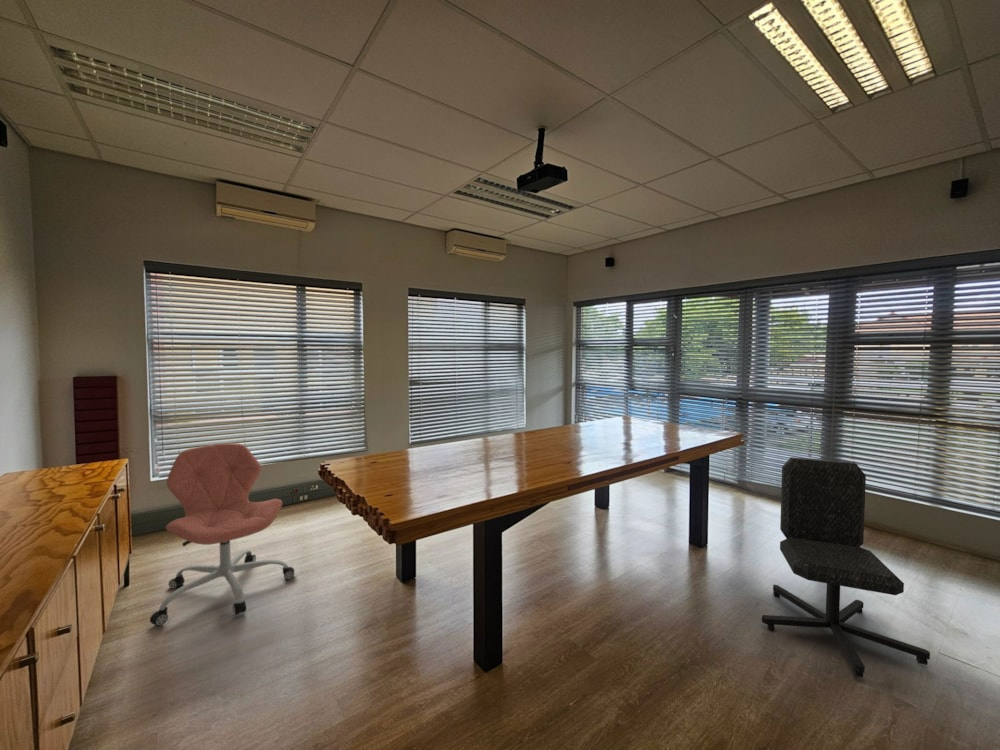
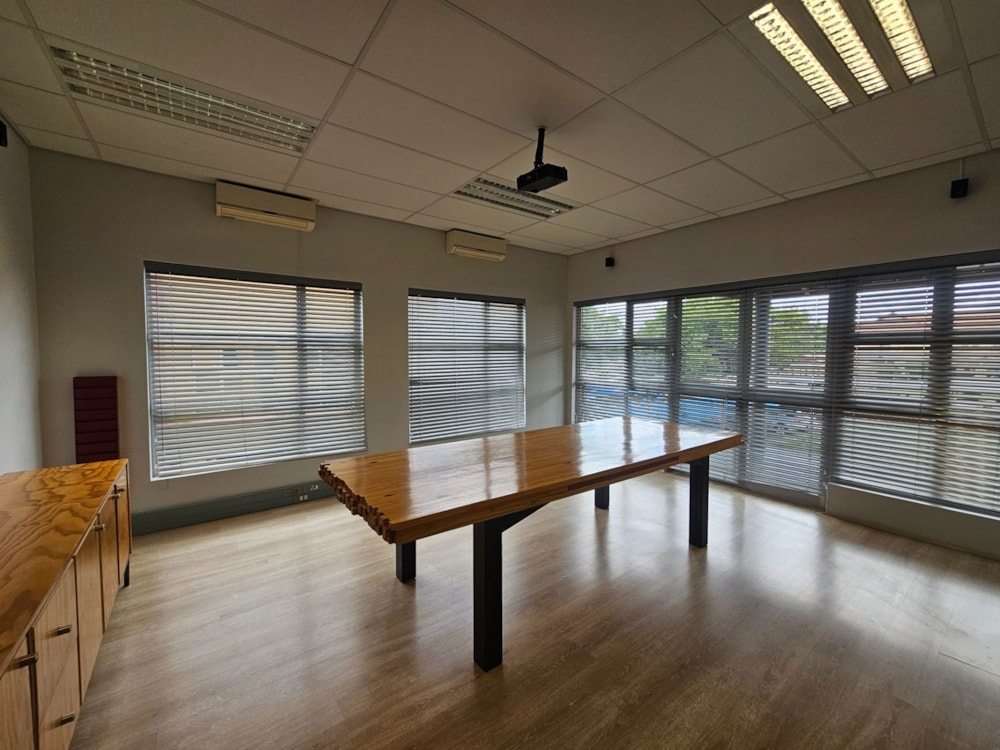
- chair (837, 554)
- office chair (224, 522)
